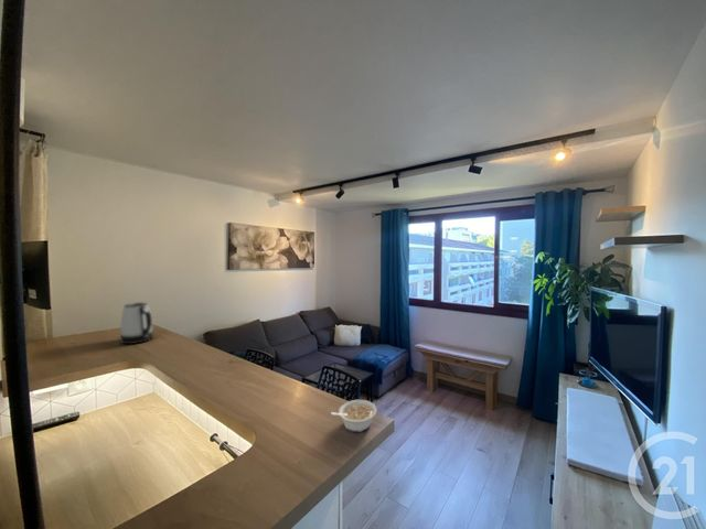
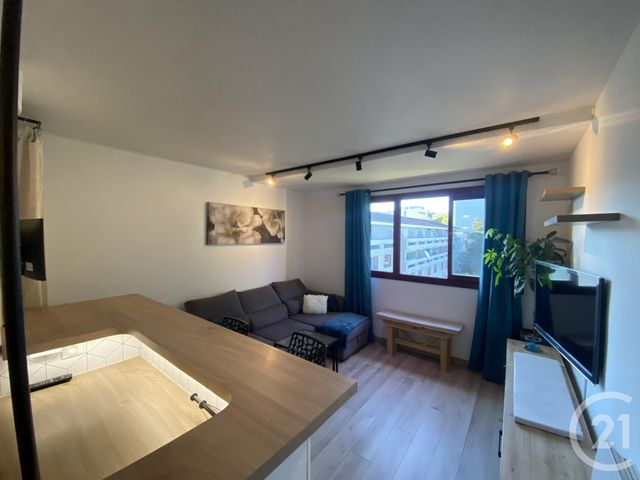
- kettle (138, 322)
- legume (356, 415)
